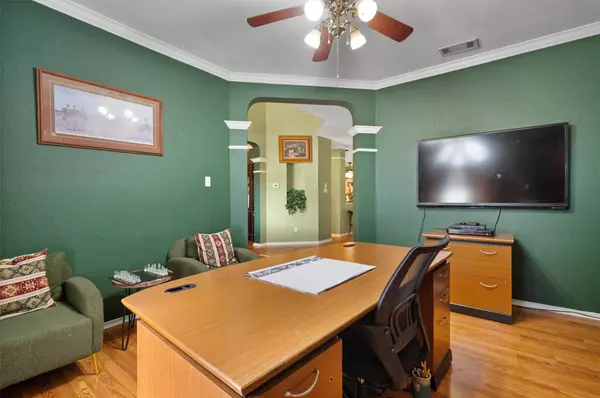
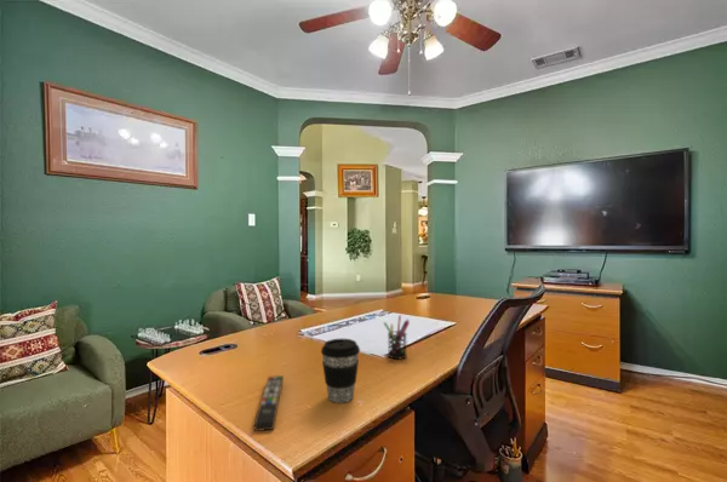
+ coffee cup (340, 369)
+ remote control (270, 398)
+ pen holder (395, 335)
